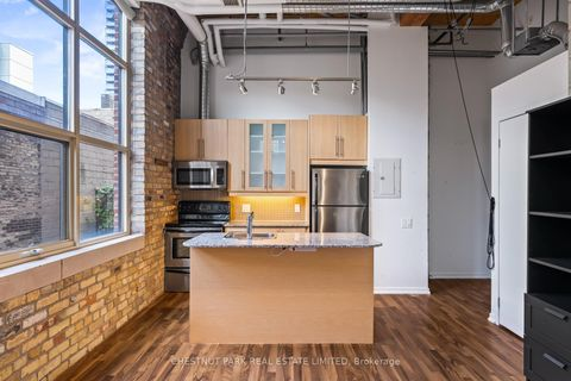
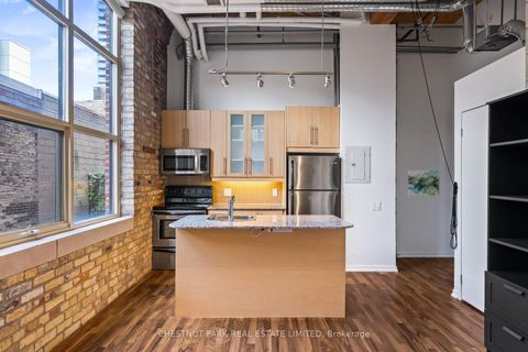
+ wall art (424, 183)
